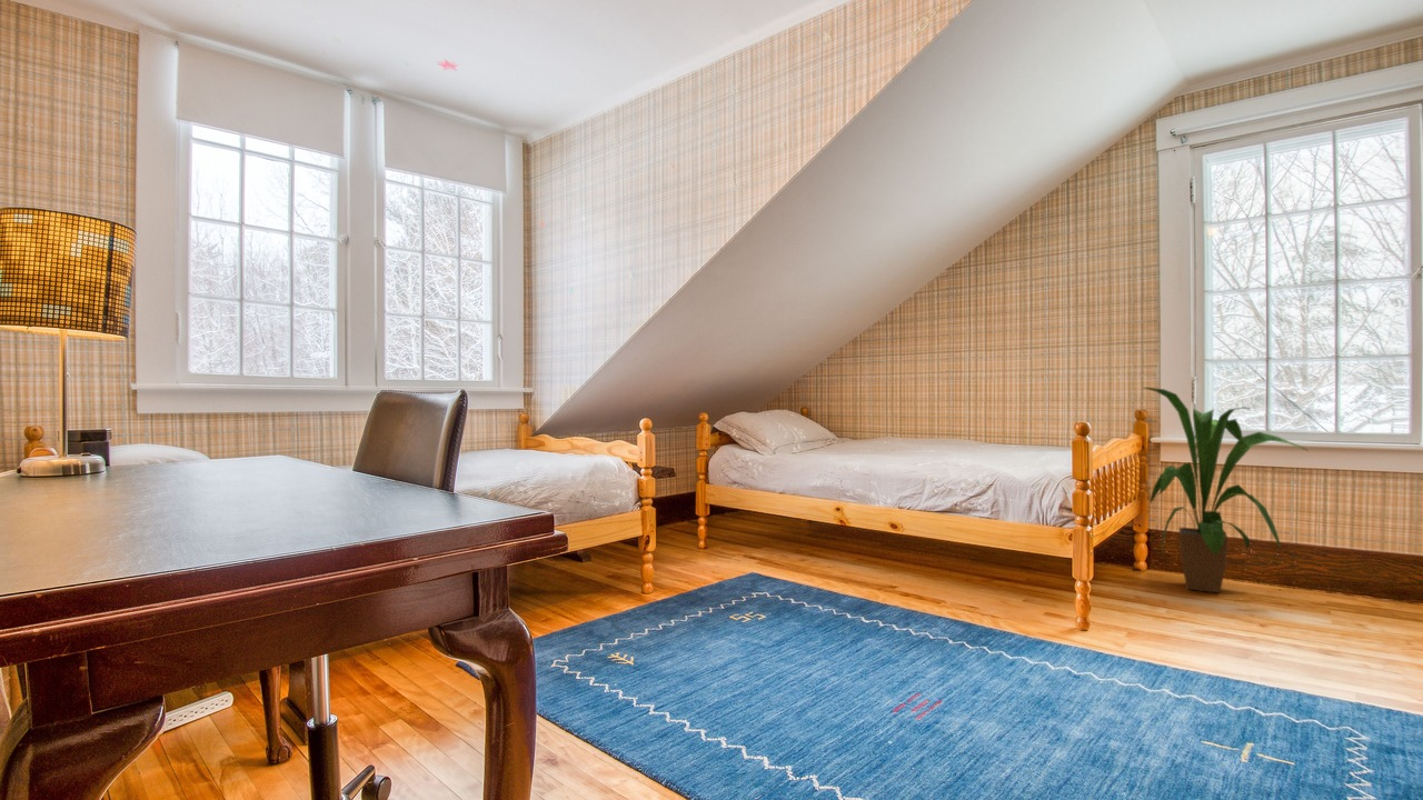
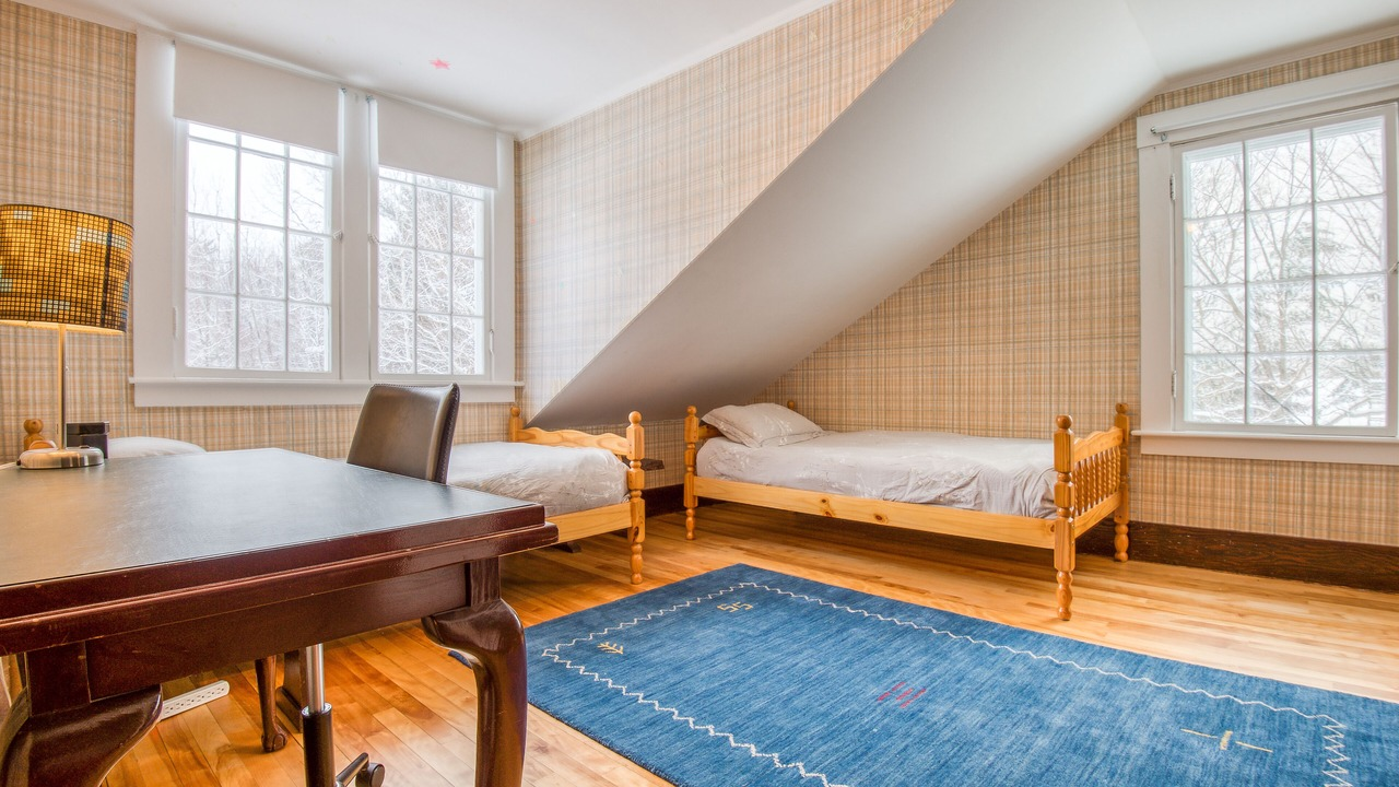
- house plant (1225, 490)
